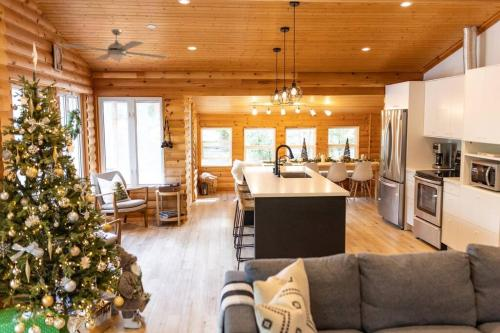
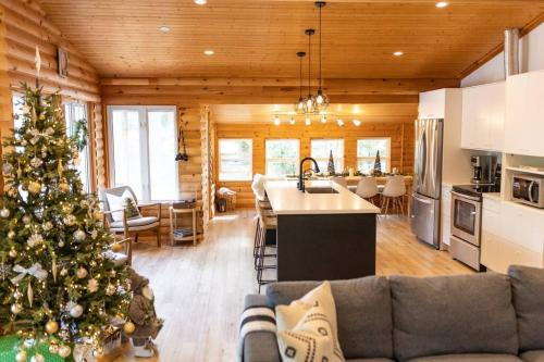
- electric fan (116, 45)
